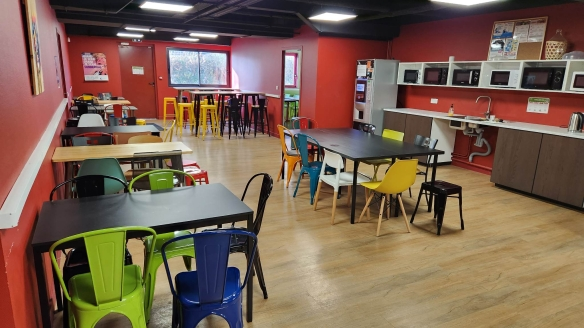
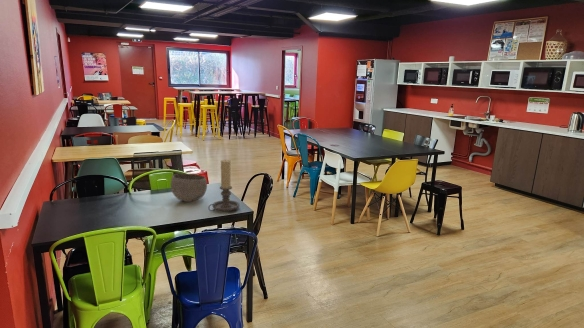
+ bowl (189, 187)
+ candle holder (223, 184)
